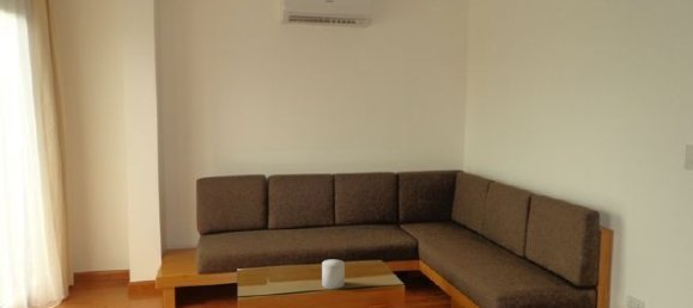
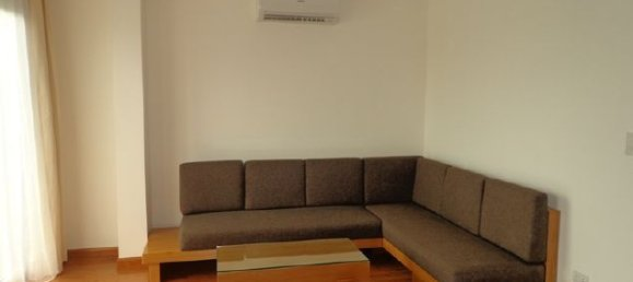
- candle (333, 273)
